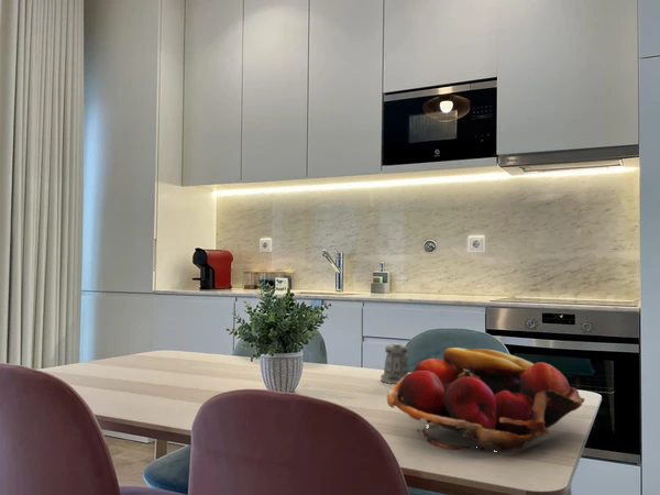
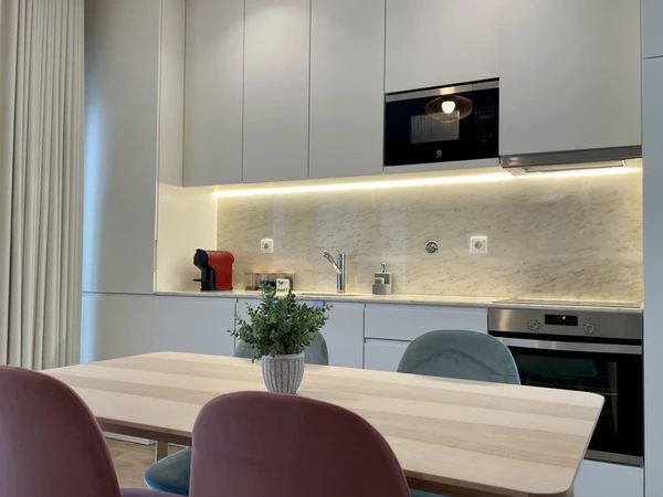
- fruit basket (479, 391)
- pepper shaker (396, 361)
